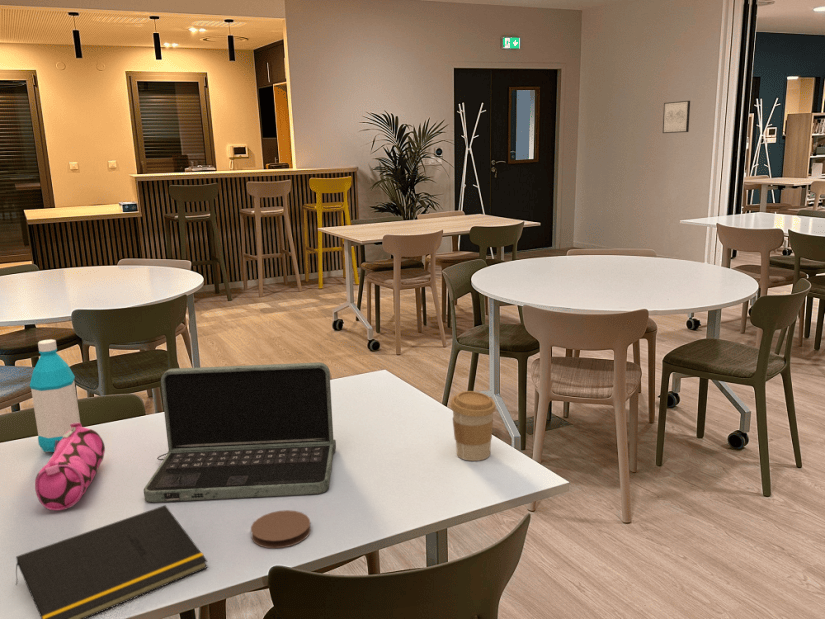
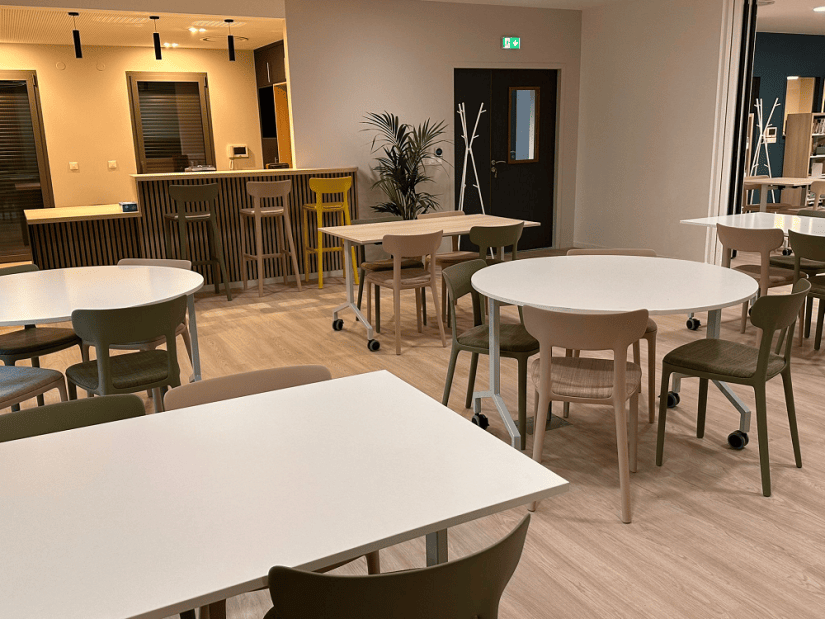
- wall art (676, 117)
- notepad (113, 561)
- water bottle (54, 395)
- coffee cup (473, 425)
- laptop (237, 424)
- pencil case (70, 464)
- coaster (281, 528)
